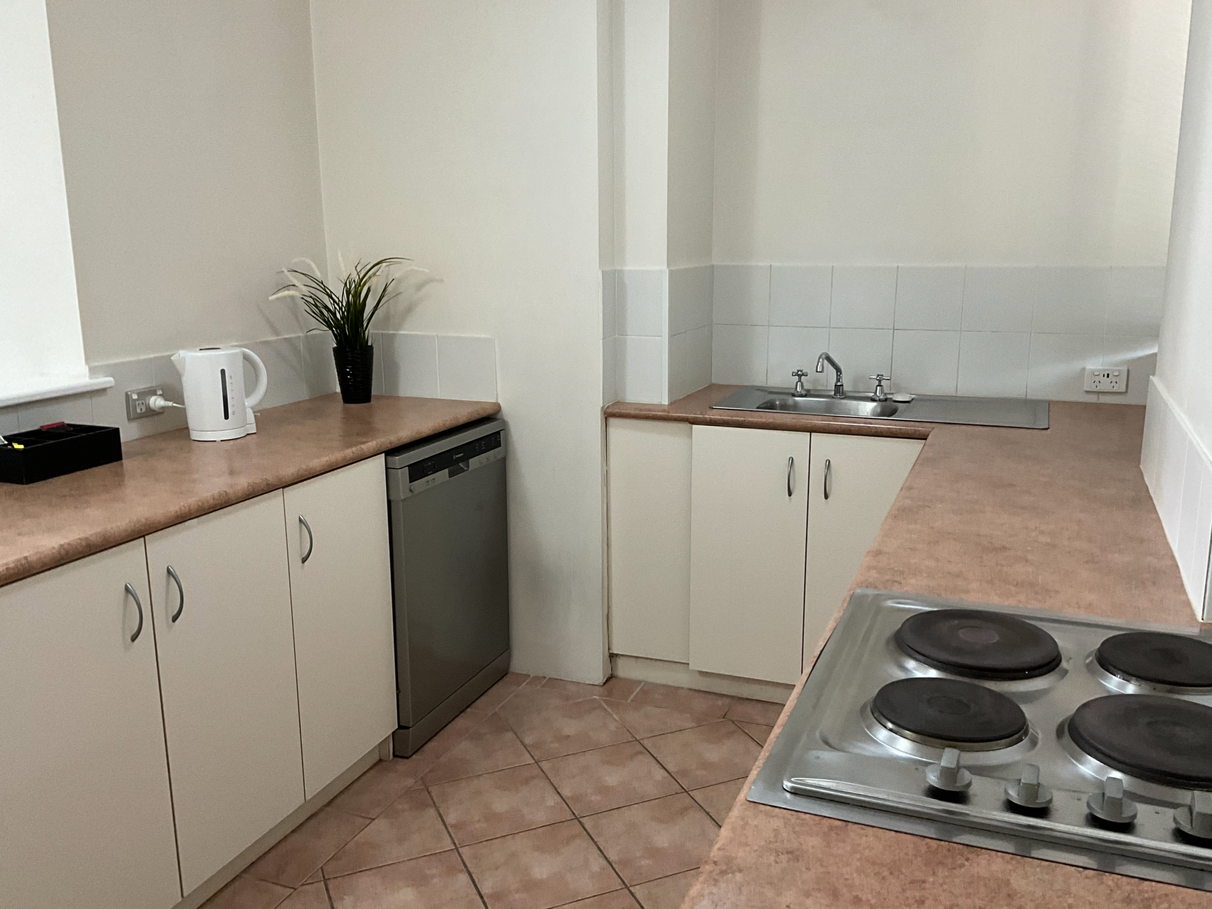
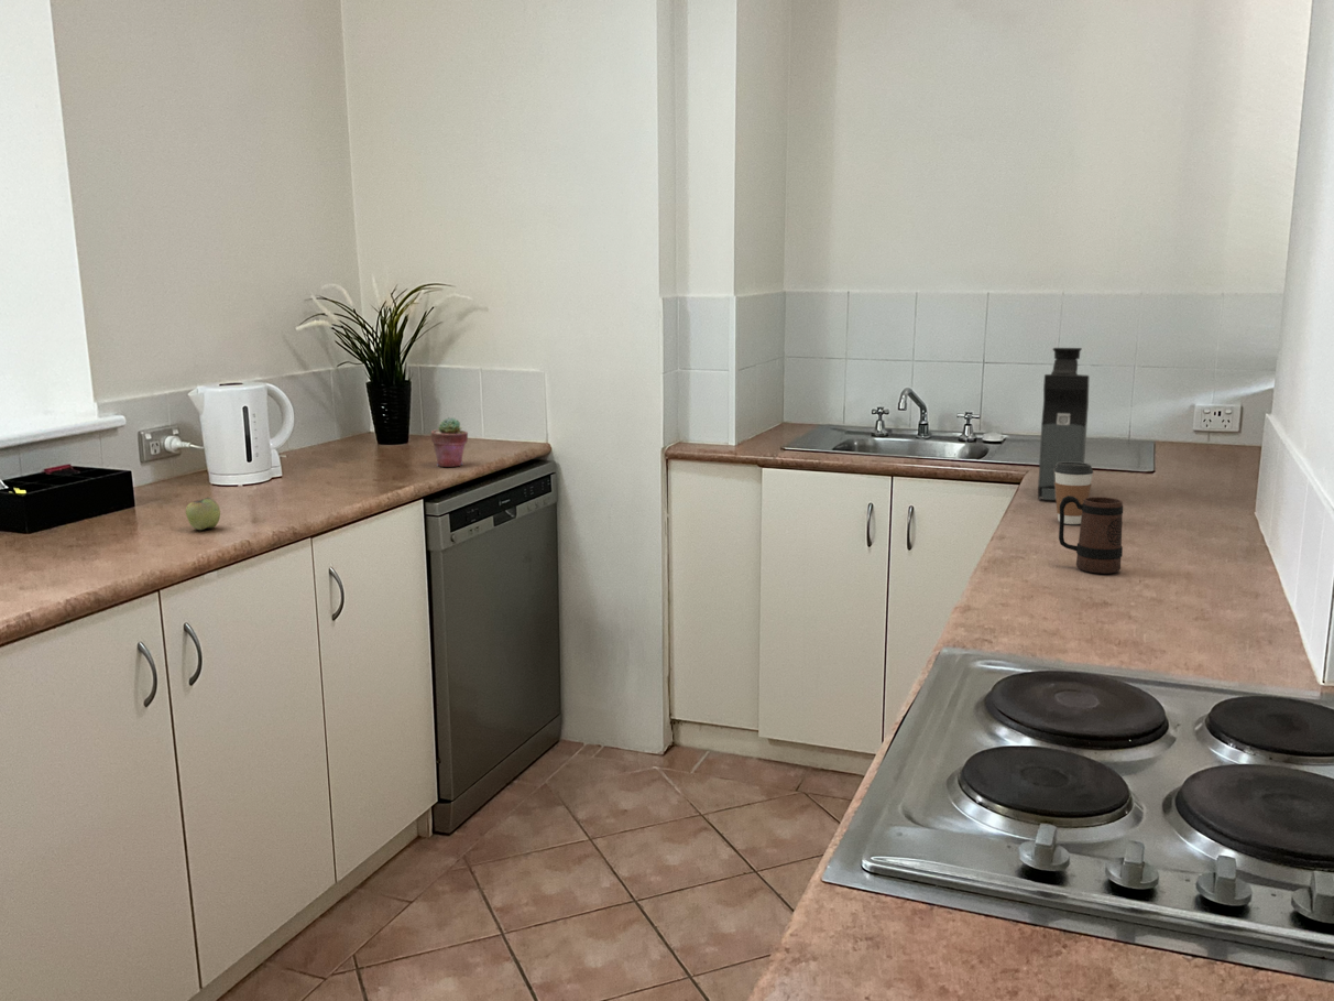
+ apple (205, 512)
+ mug (1090, 532)
+ coffee cup (1072, 492)
+ coffee maker (1064, 423)
+ potted succulent (449, 440)
